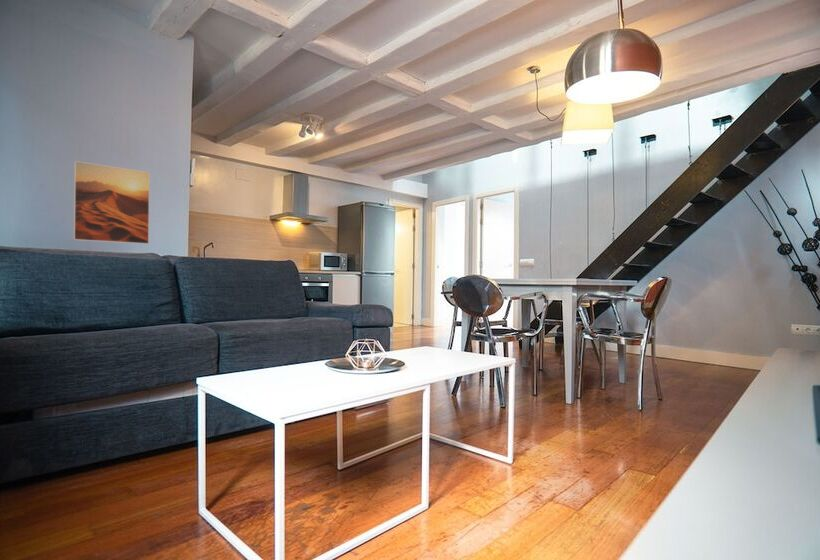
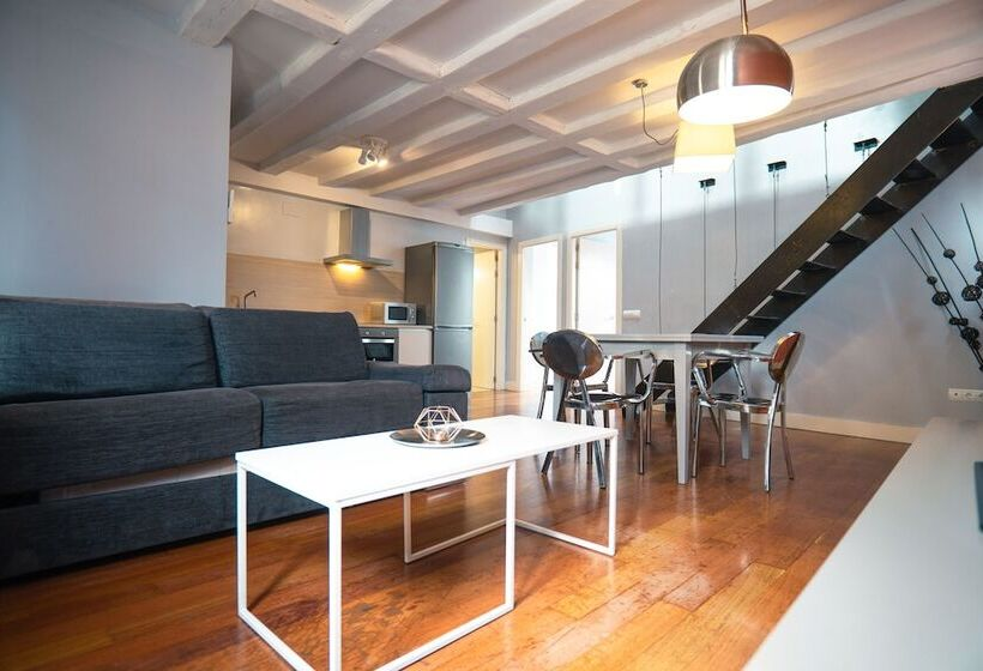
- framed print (113, 204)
